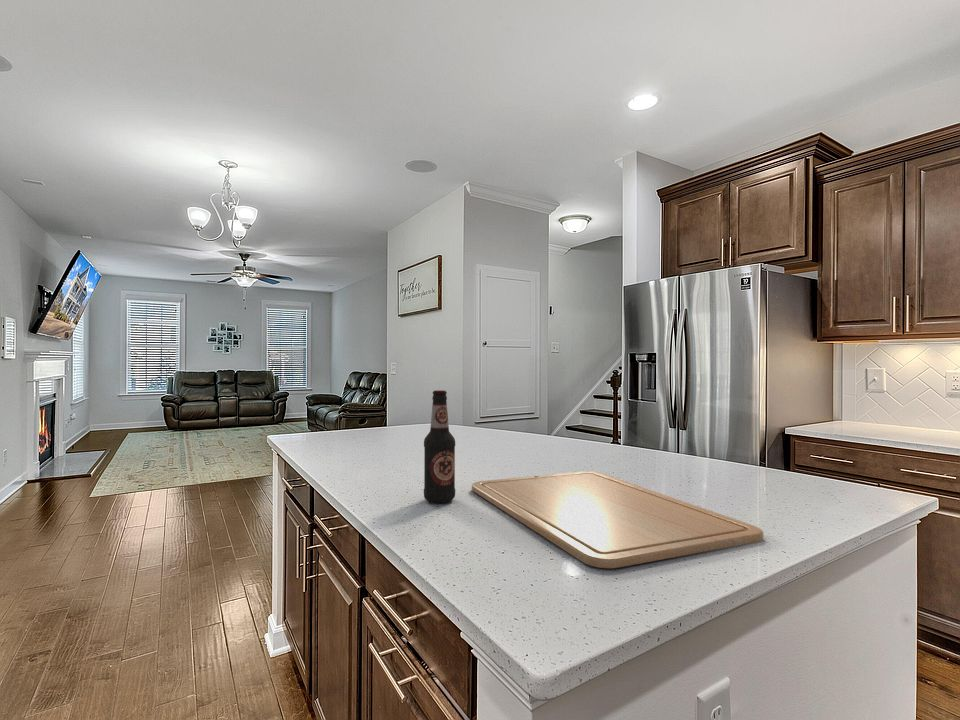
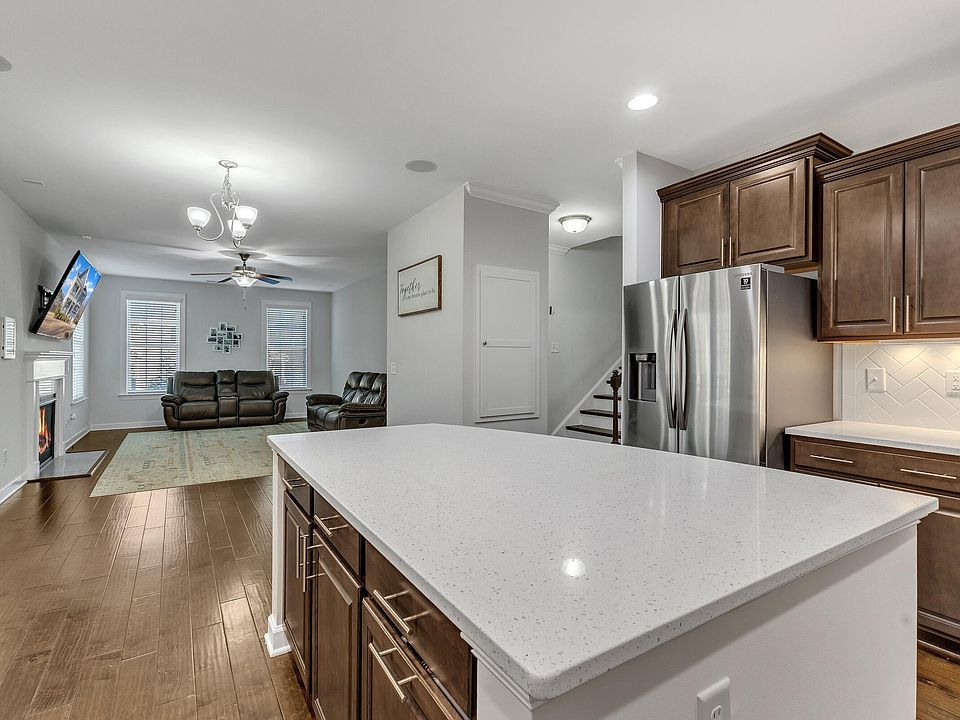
- chopping board (594, 505)
- bottle (439, 445)
